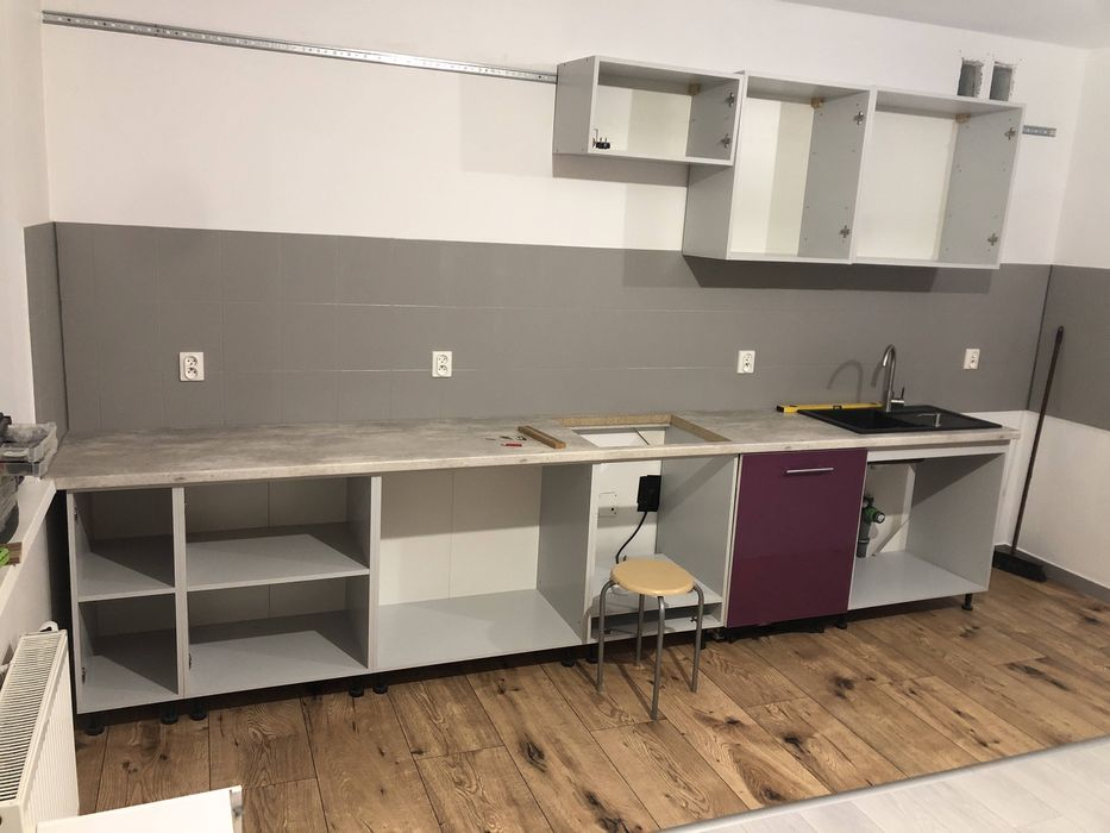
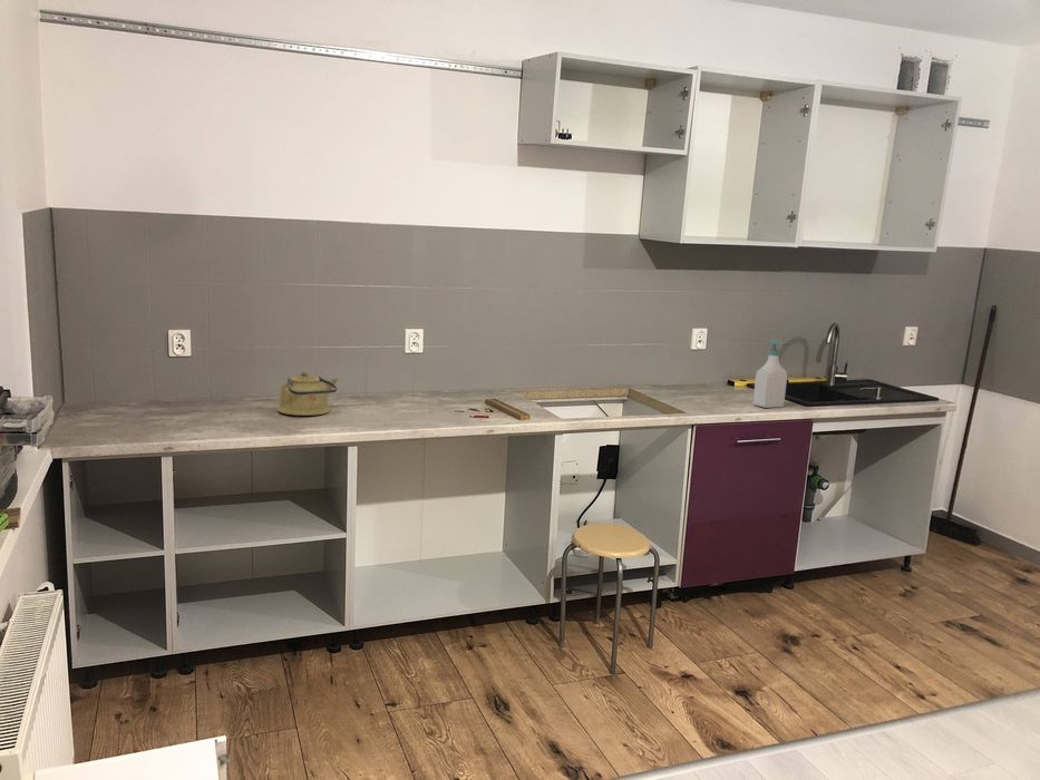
+ soap bottle (772, 372)
+ kettle (309, 390)
